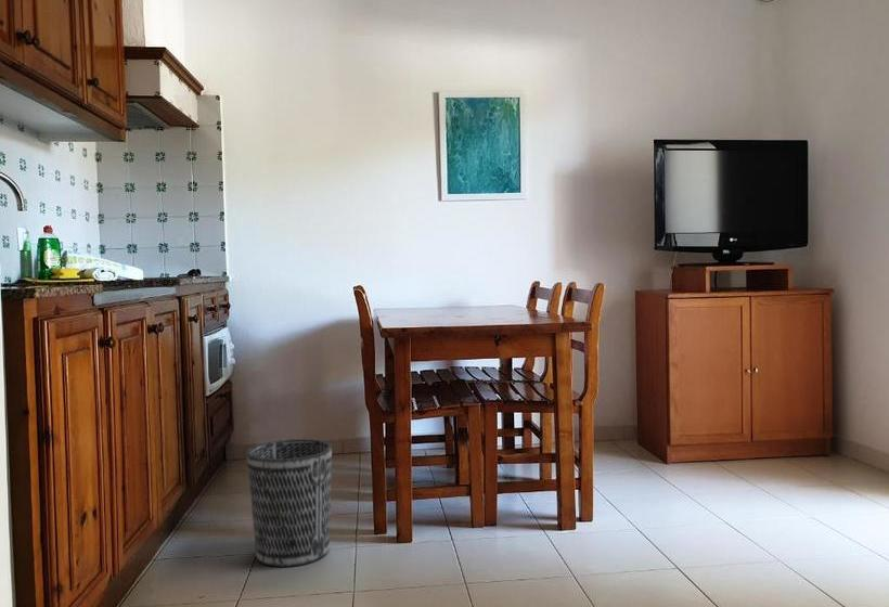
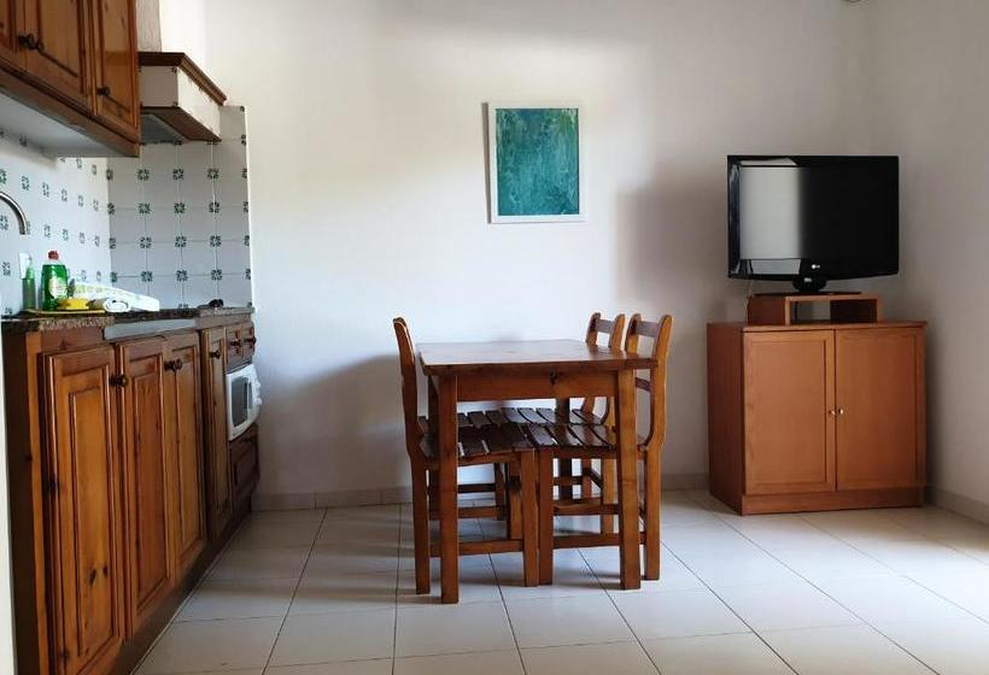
- wastebasket (291, 500)
